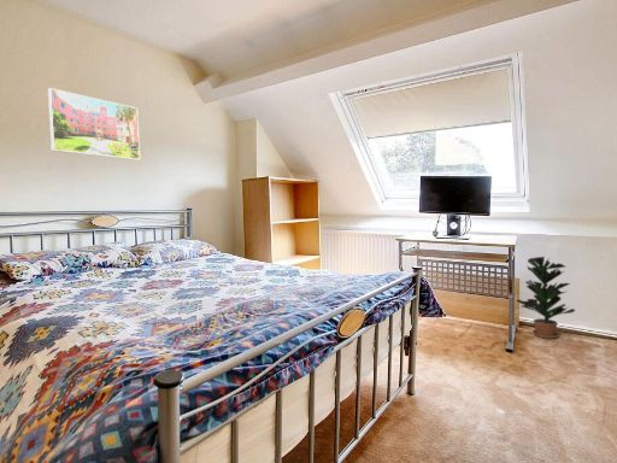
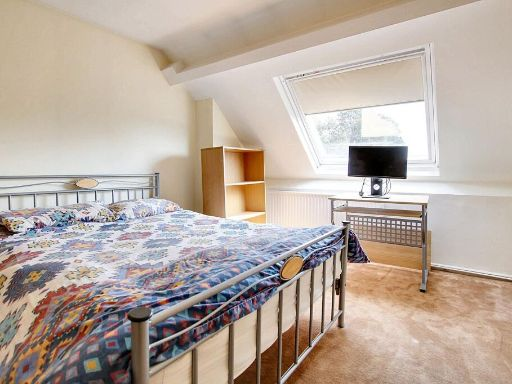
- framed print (98, 127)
- potted plant (543, 295)
